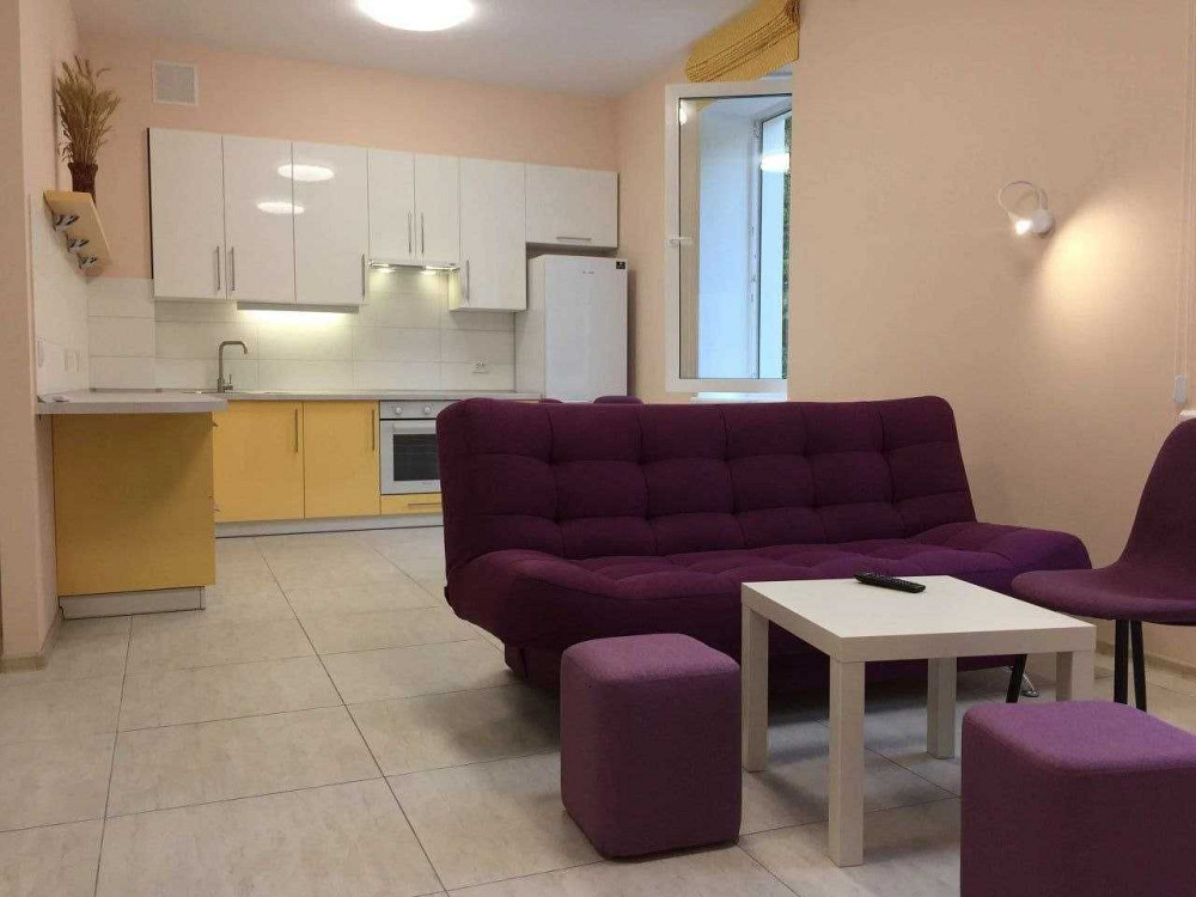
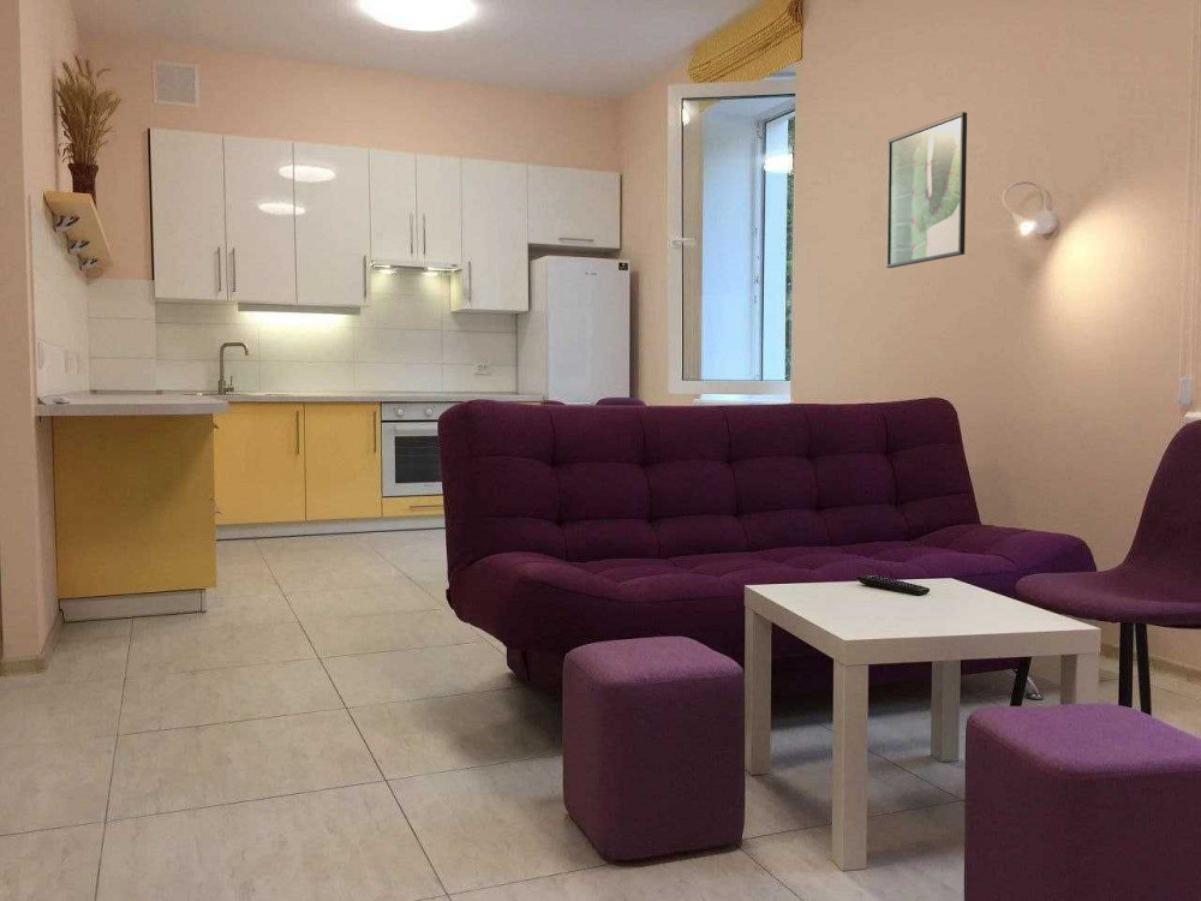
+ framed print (924, 193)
